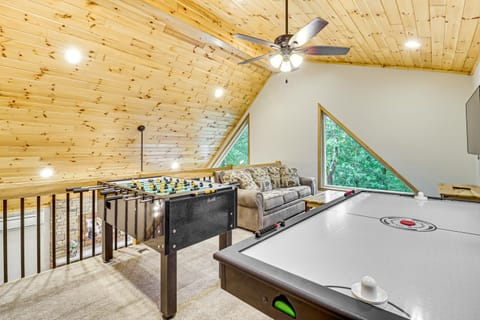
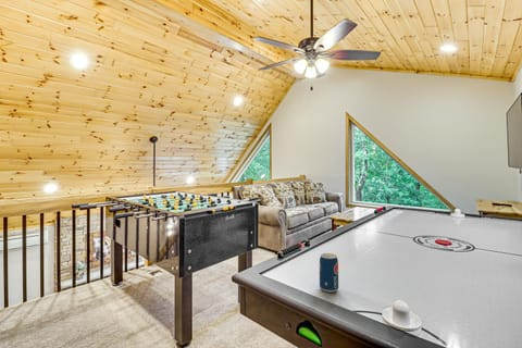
+ beverage can (328, 272)
